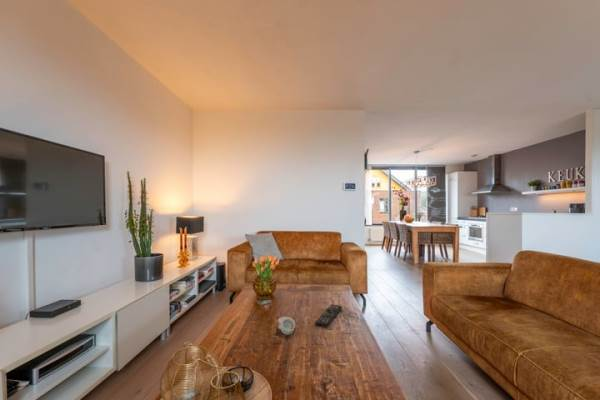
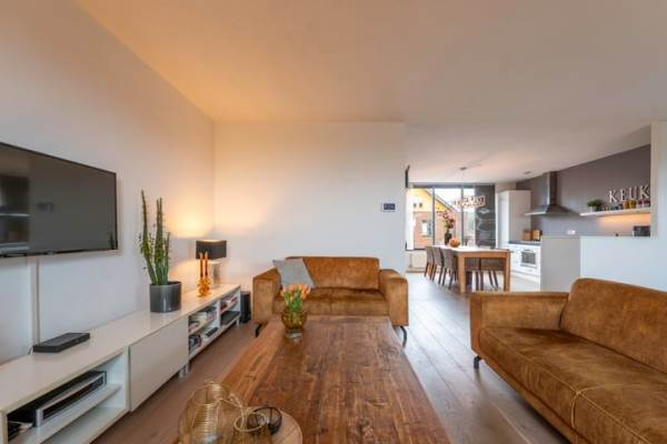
- remote control (329, 314)
- napkin ring (286, 323)
